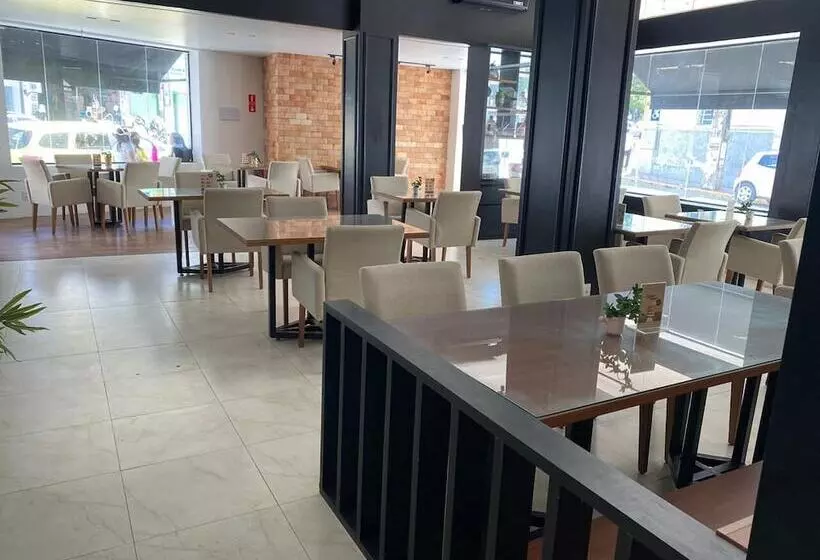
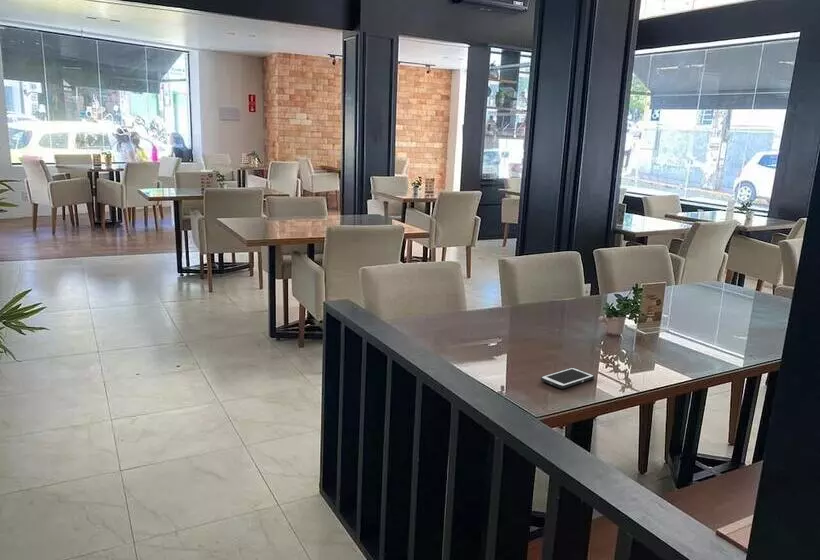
+ cell phone (567, 377)
